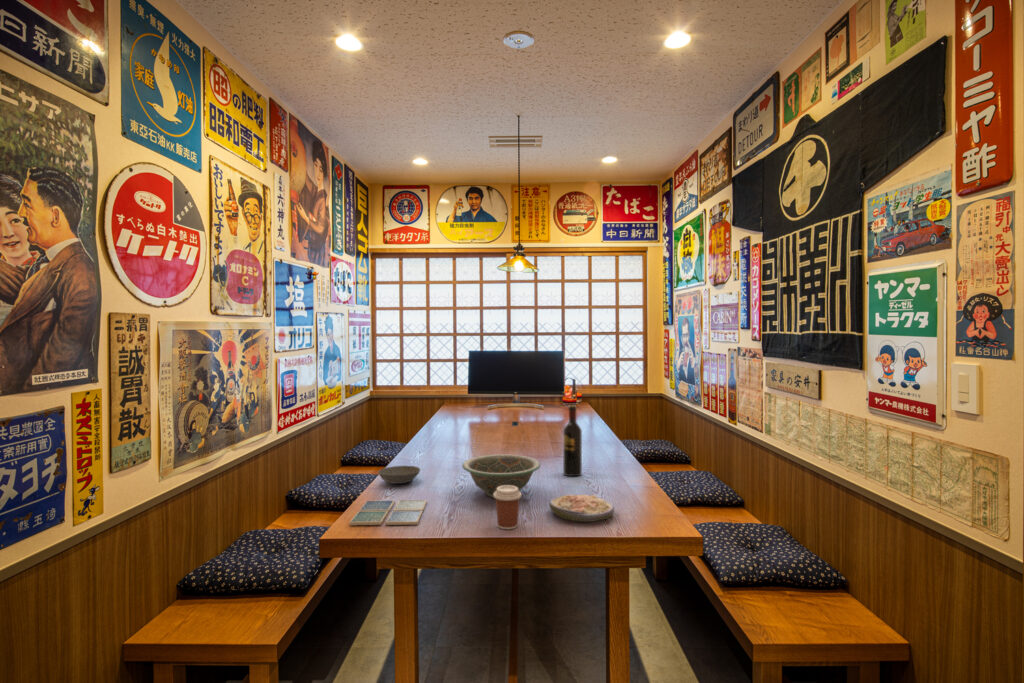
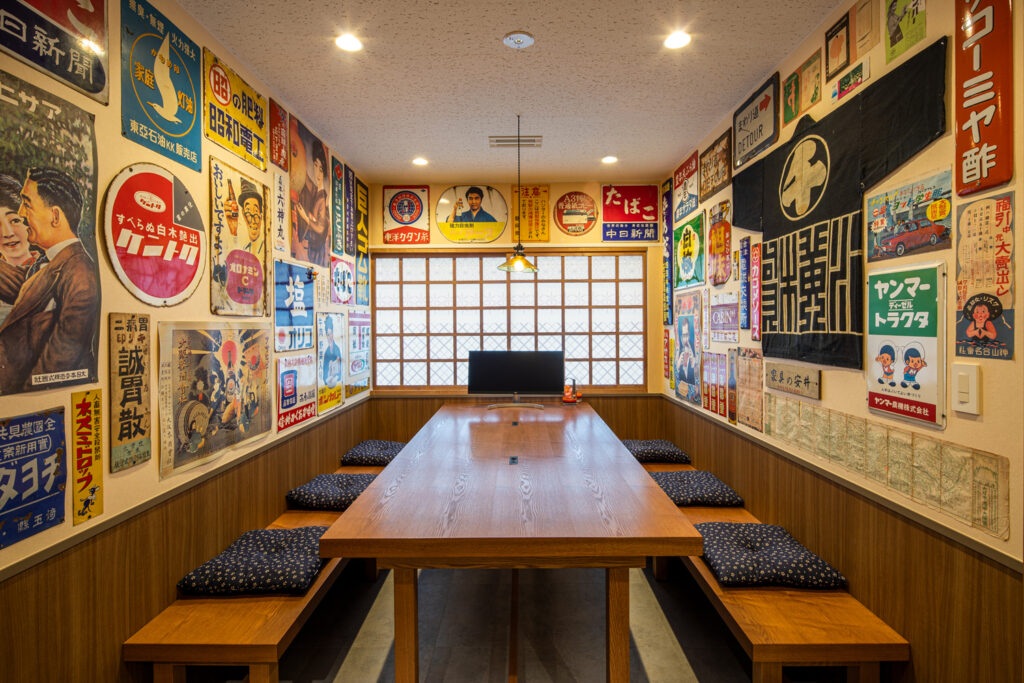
- coffee cup (507, 506)
- bowl (399, 475)
- soup (581, 504)
- drink coaster (389, 511)
- decorative bowl (501, 478)
- wine bottle (572, 439)
